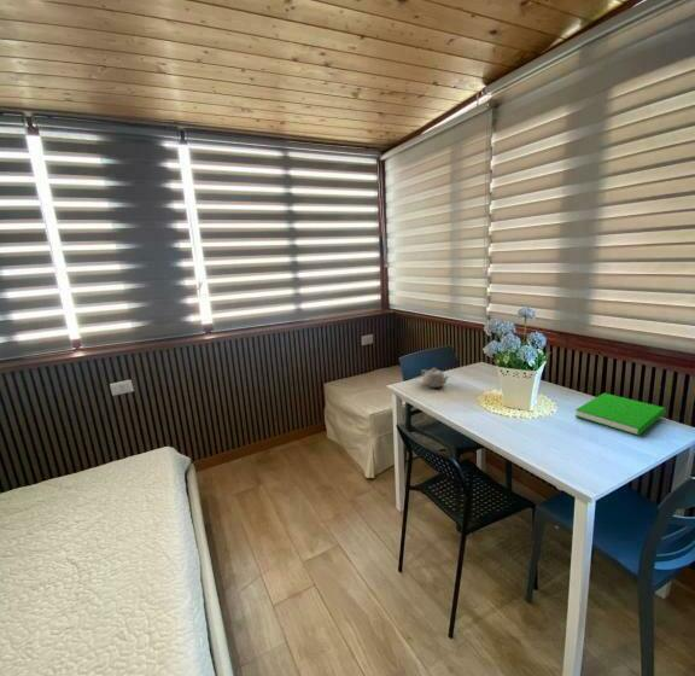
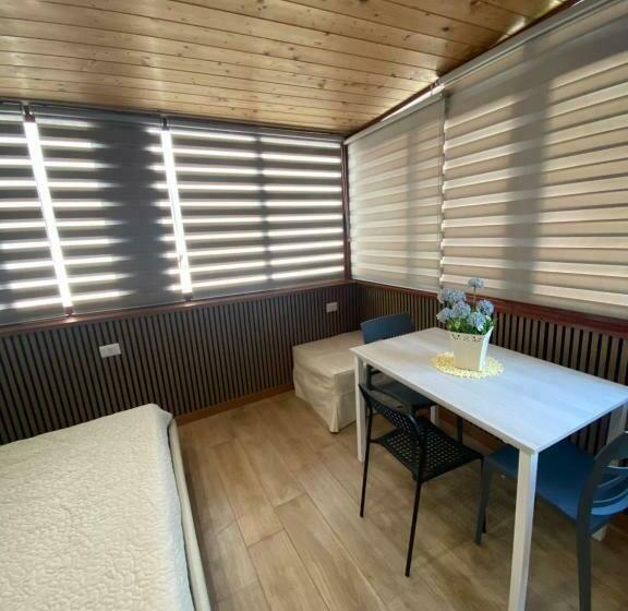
- book (619, 412)
- teapot (434, 377)
